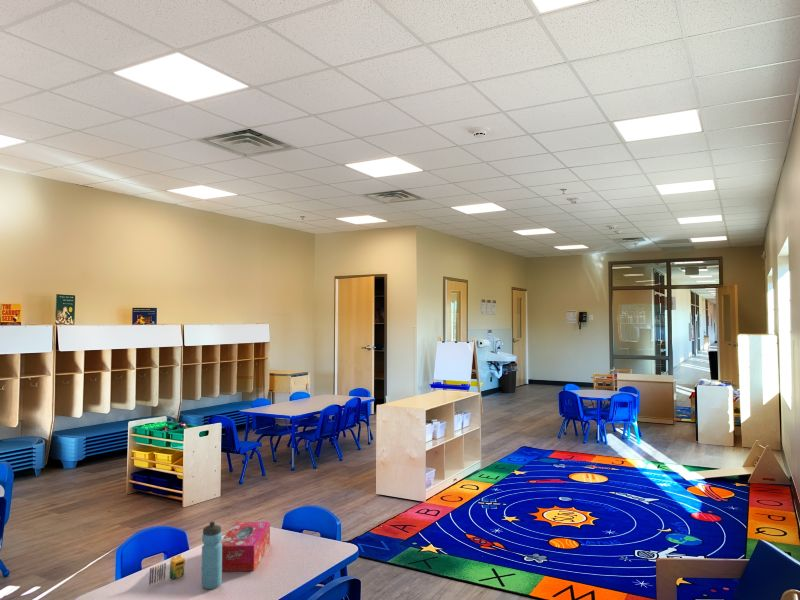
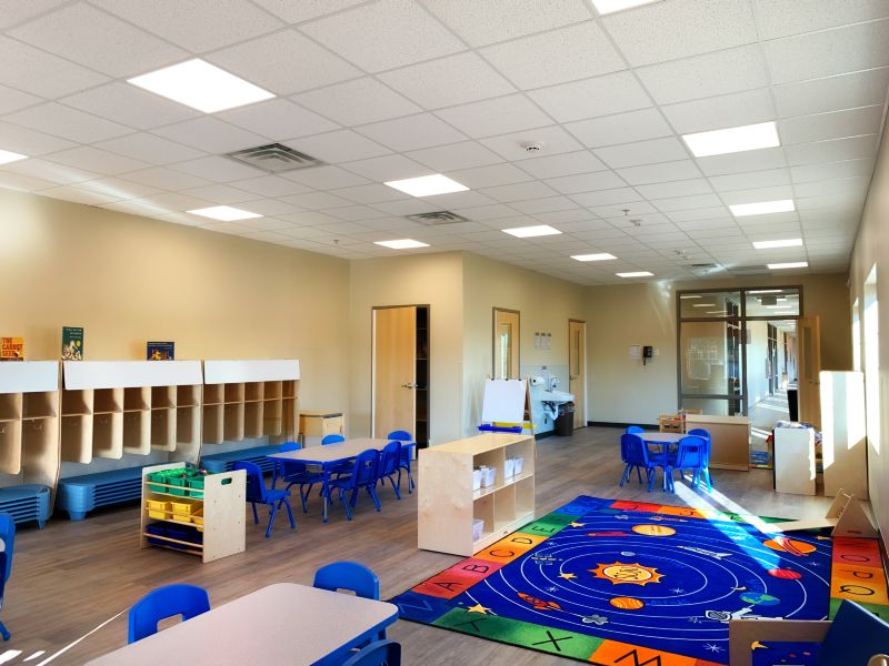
- water bottle (211, 553)
- tissue box (244, 544)
- crayon (165, 568)
